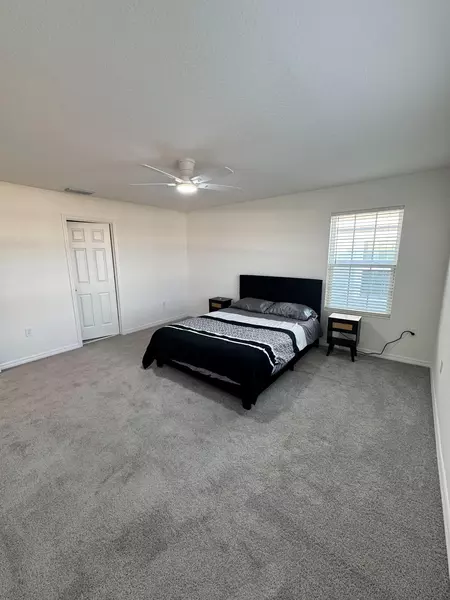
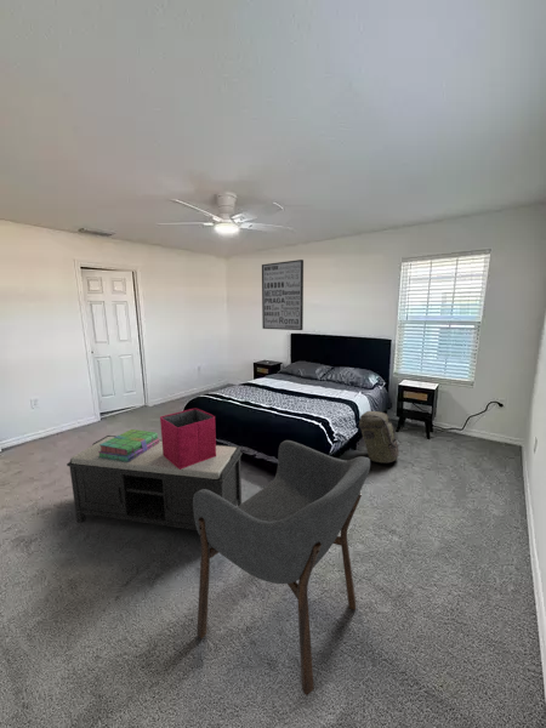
+ backpack (380, 436)
+ wall art (281, 296)
+ bench (159, 483)
+ armchair (290, 538)
+ stack of books (130, 443)
+ storage bin (188, 436)
